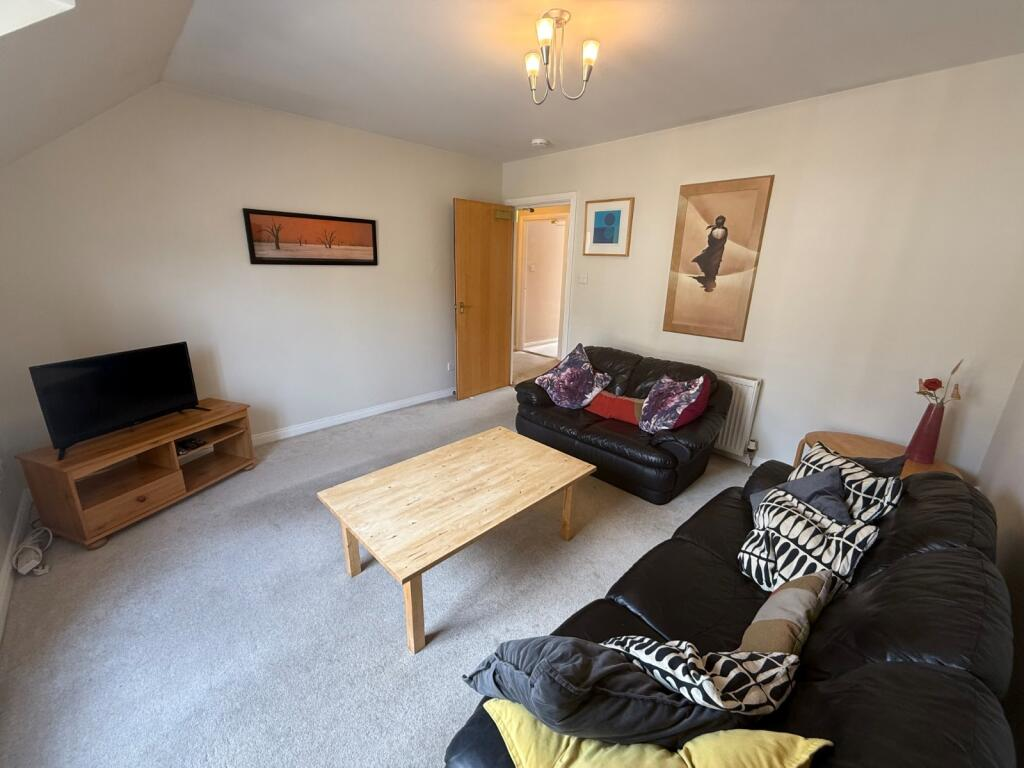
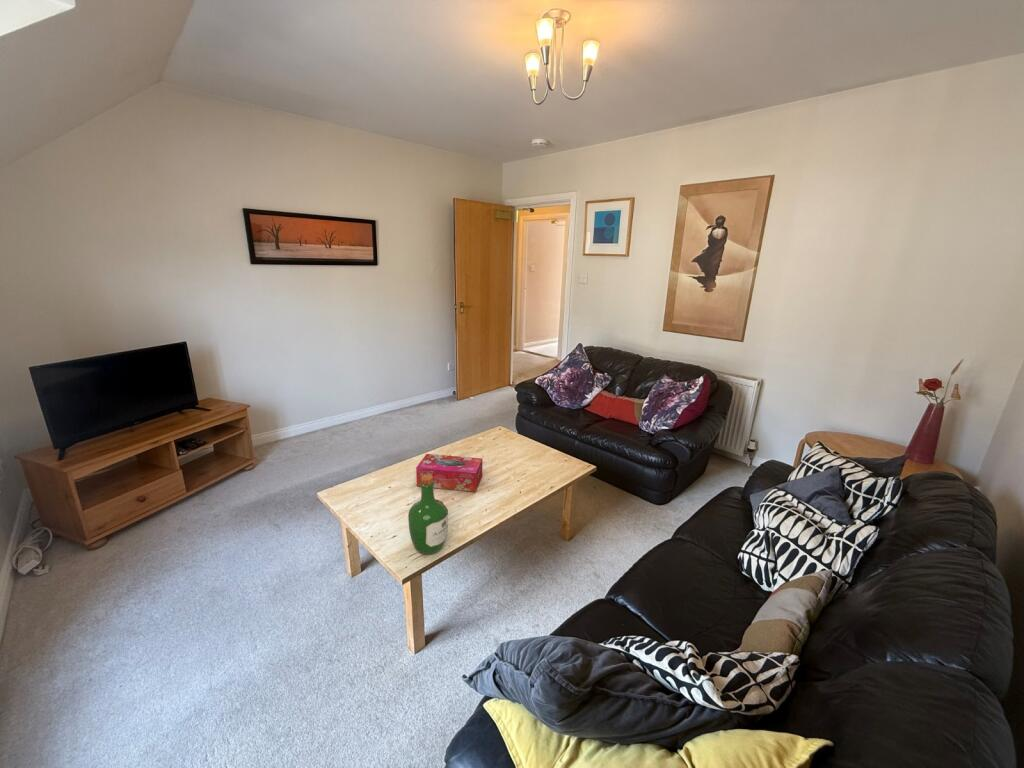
+ tissue box (450, 472)
+ wine bottle (428, 512)
